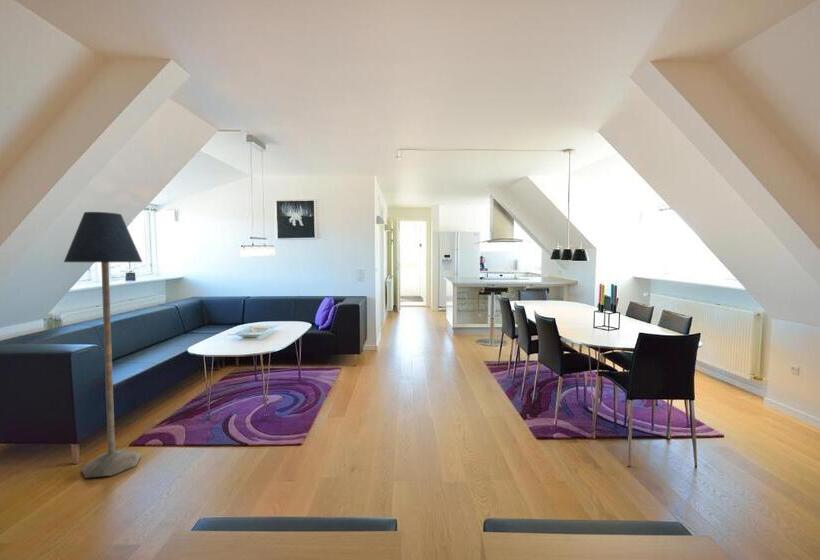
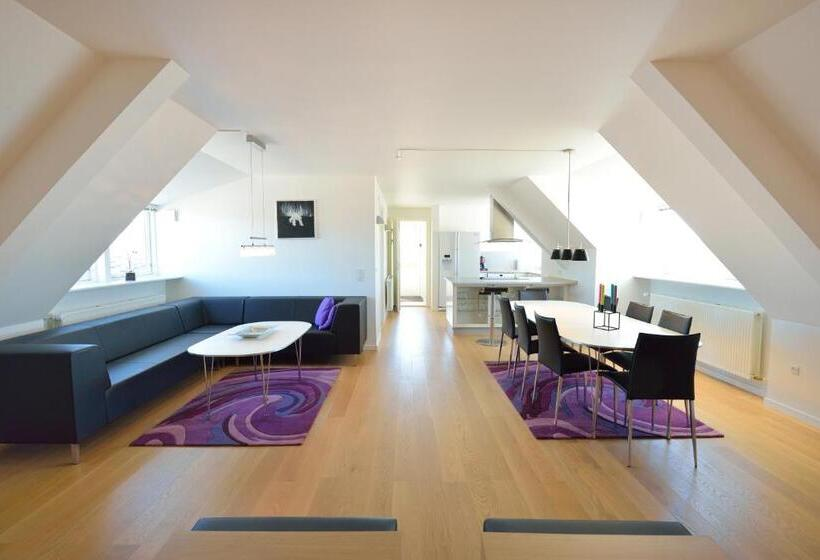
- floor lamp (107, 340)
